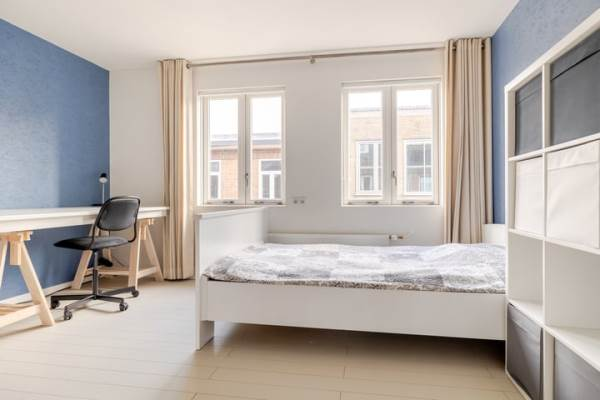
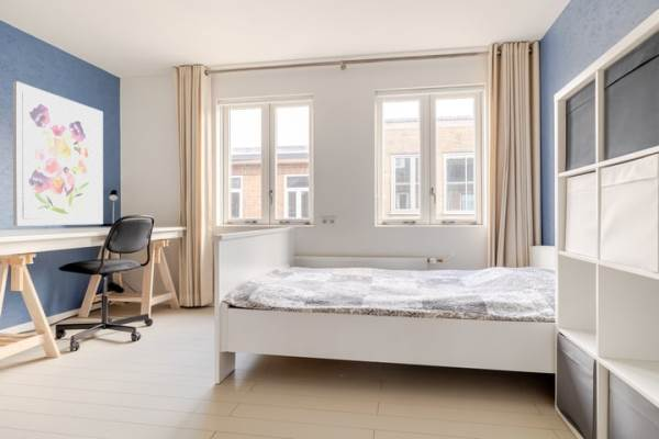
+ wall art (63, 161)
